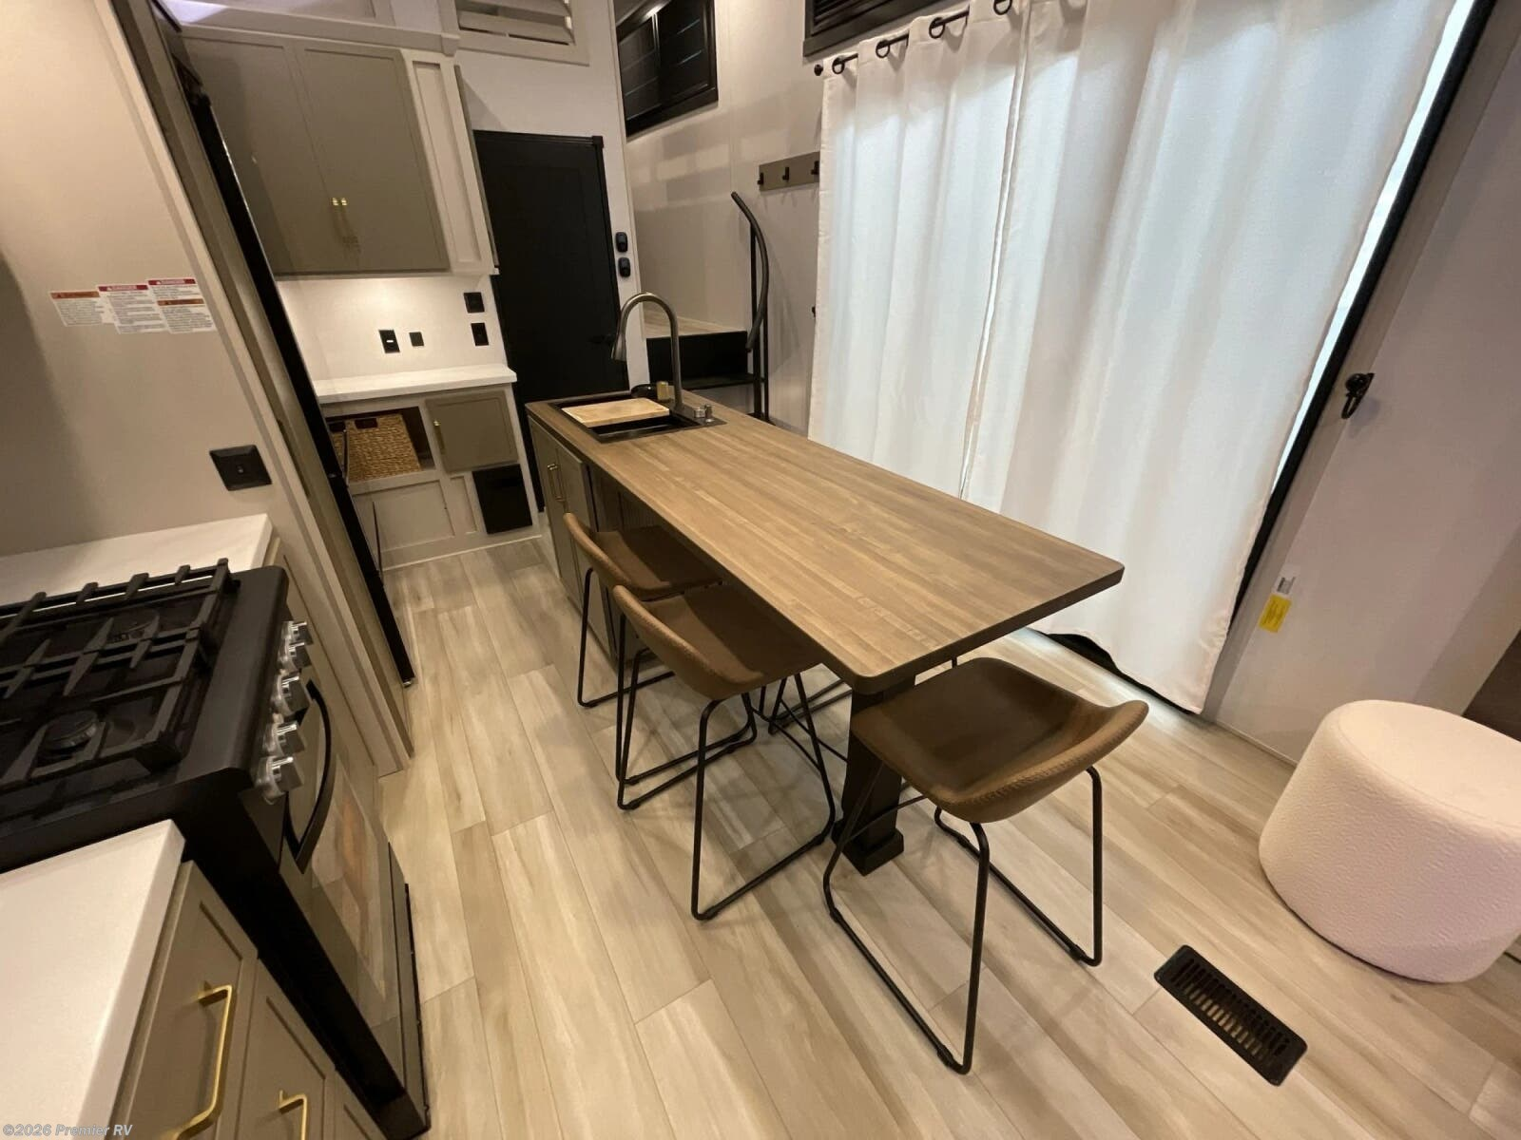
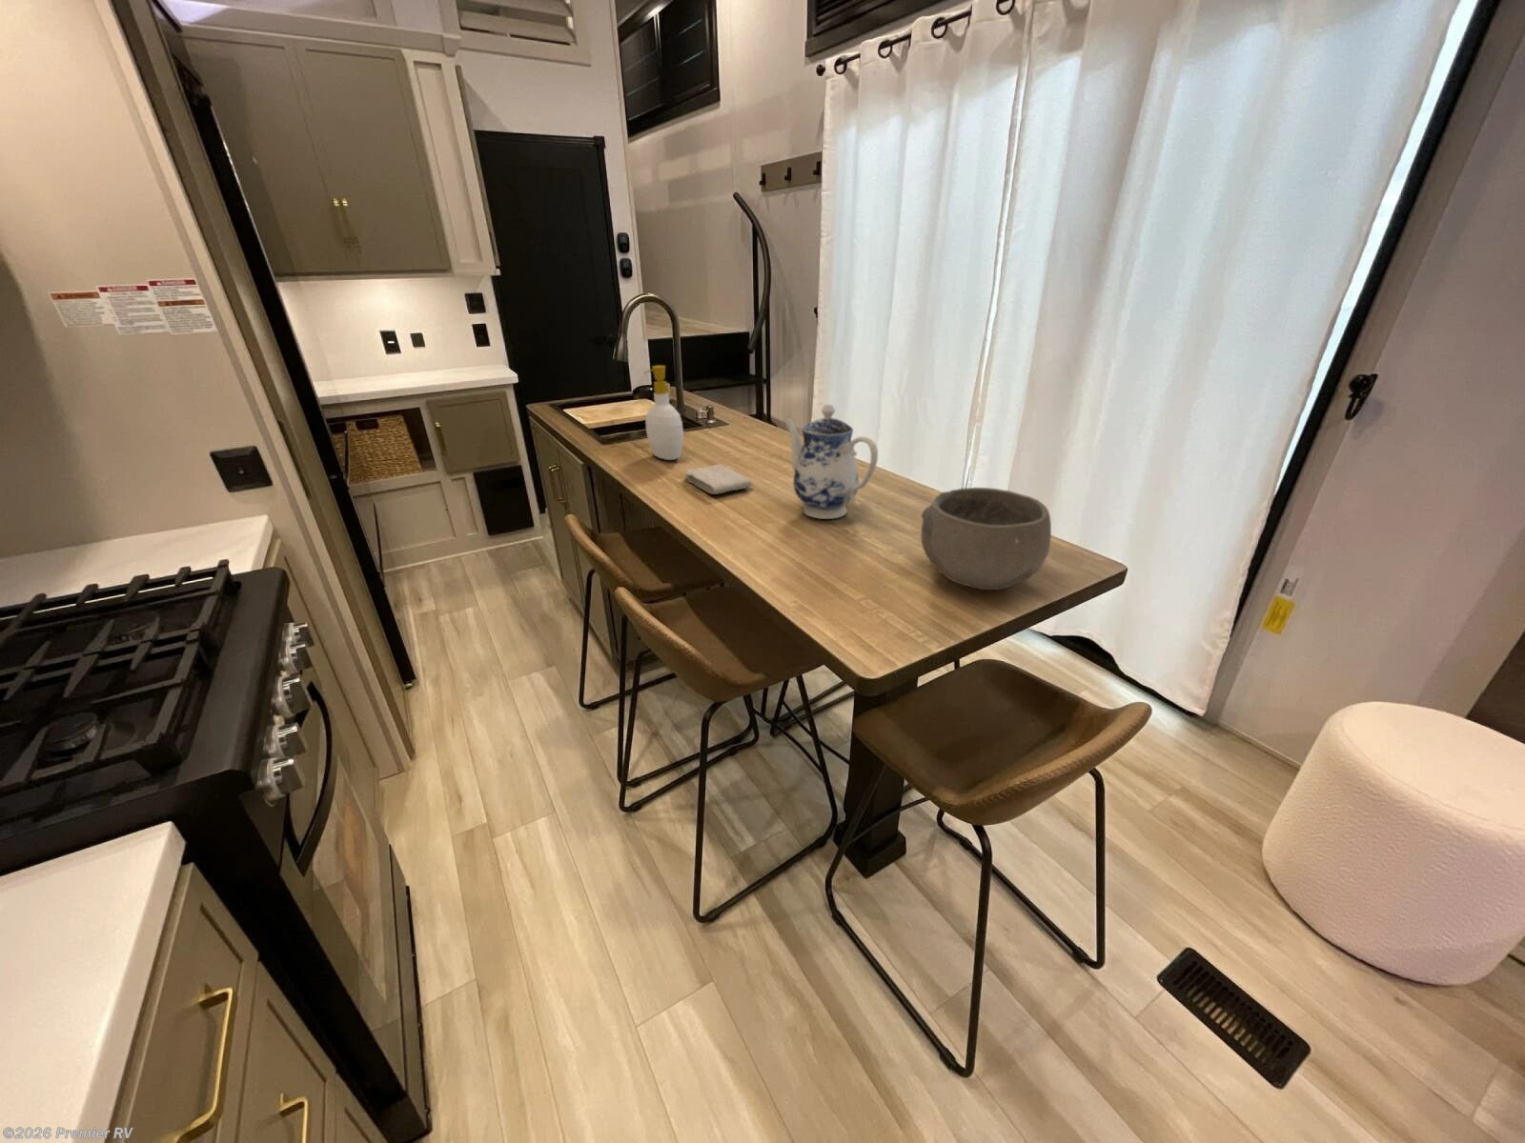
+ washcloth (717, 477)
+ teapot (826, 459)
+ soap bottle (662, 413)
+ bowl (982, 541)
